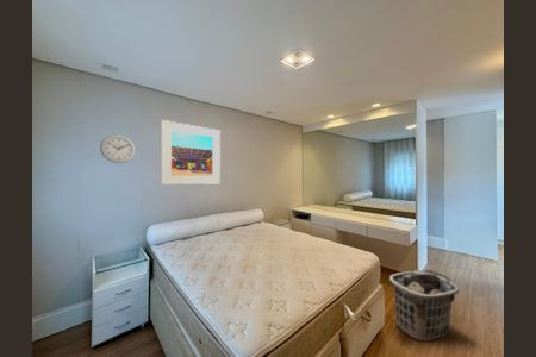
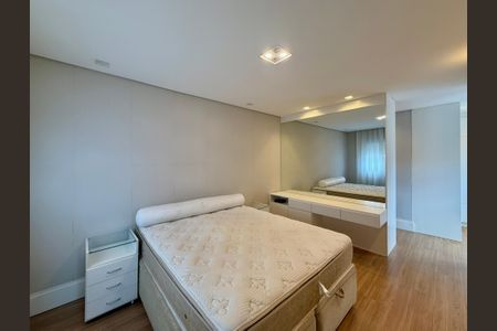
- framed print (193, 155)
- wall clock (118, 149)
- clothes hamper (422, 300)
